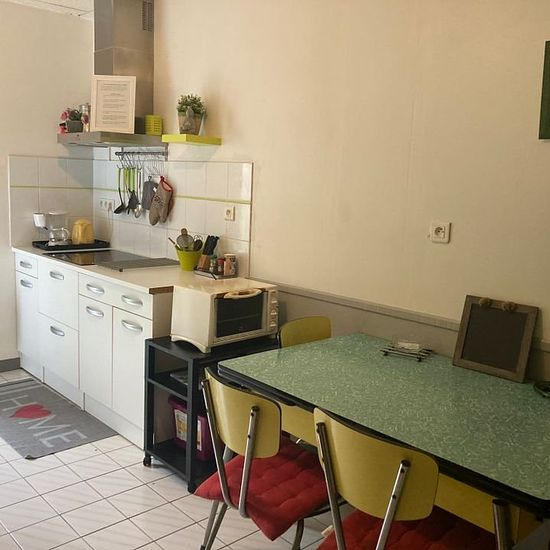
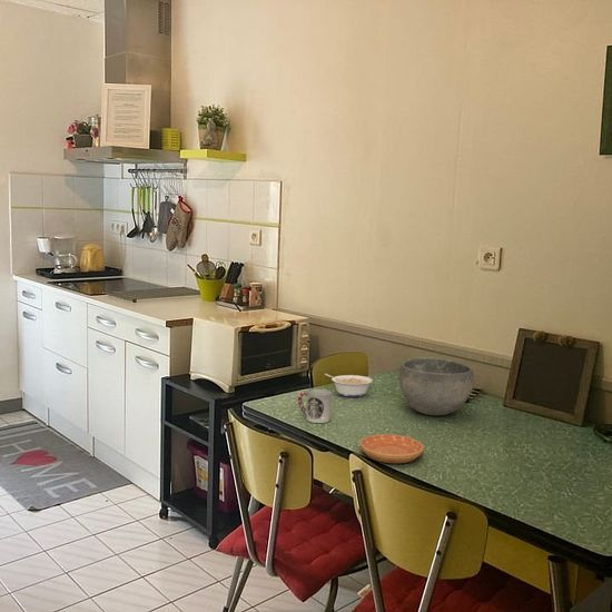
+ cup (314, 405)
+ legume (349, 385)
+ saucer (391, 448)
+ bowl (434, 388)
